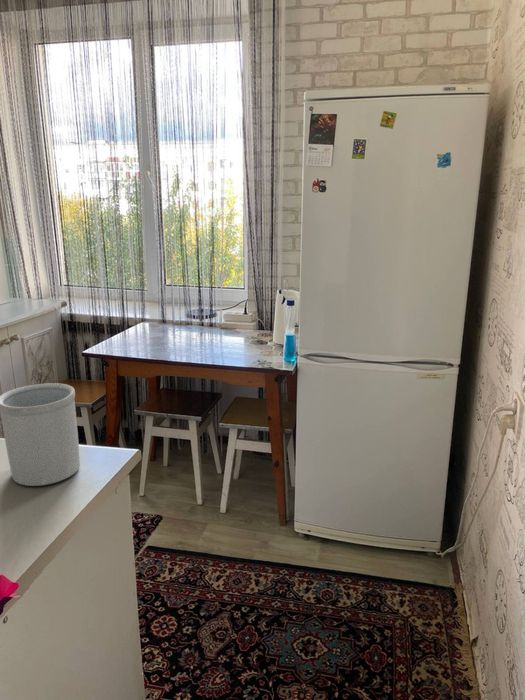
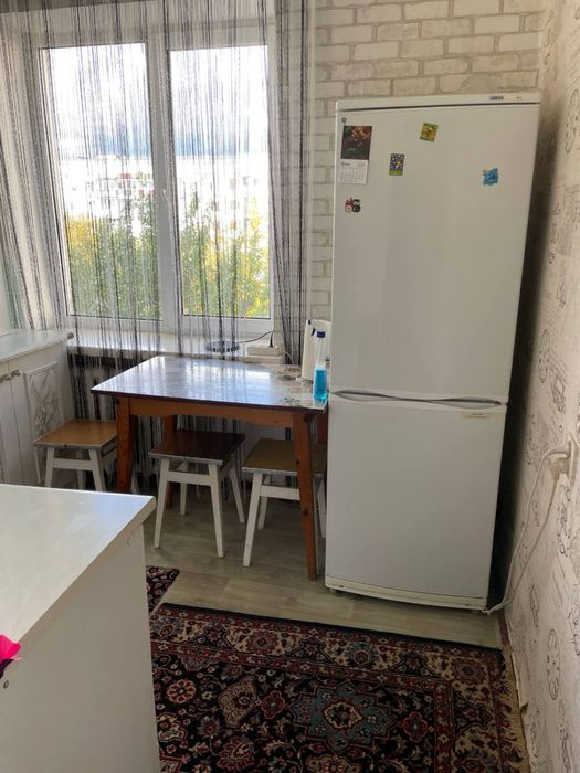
- utensil holder (41, 432)
